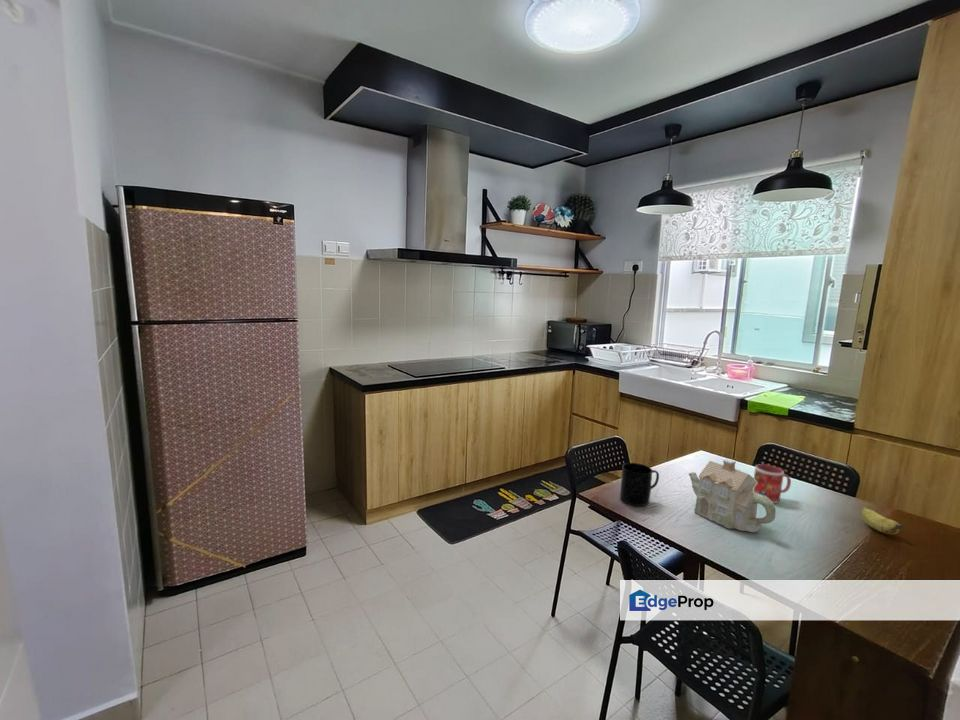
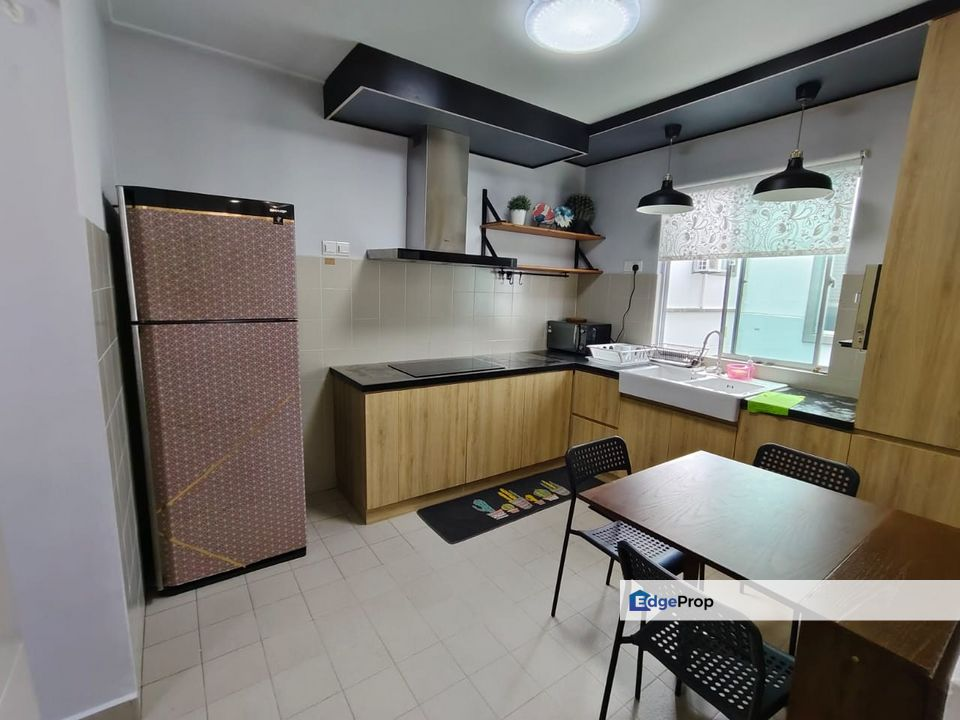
- teapot (728, 489)
- banana (878, 522)
- mug (773, 484)
- mug (640, 484)
